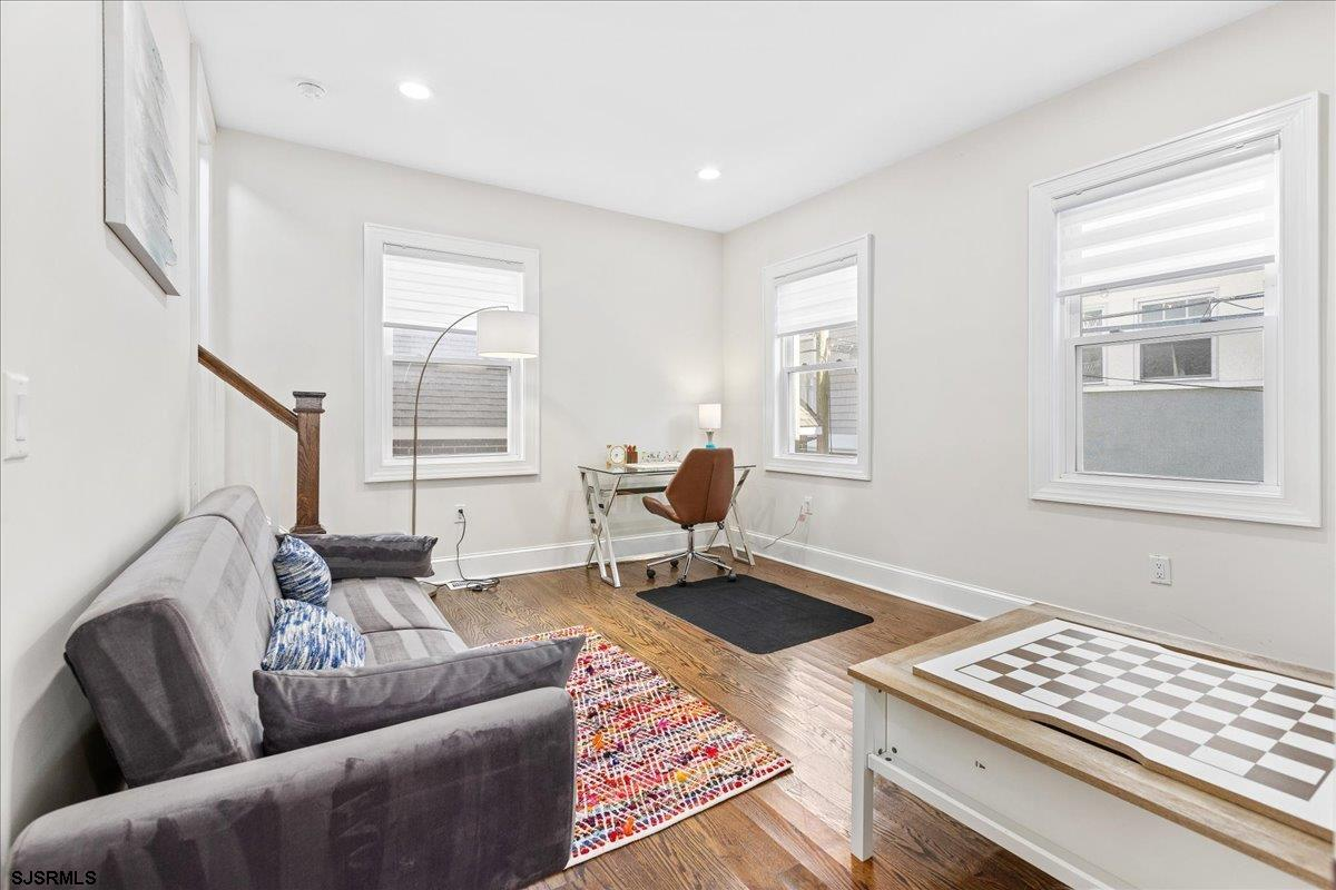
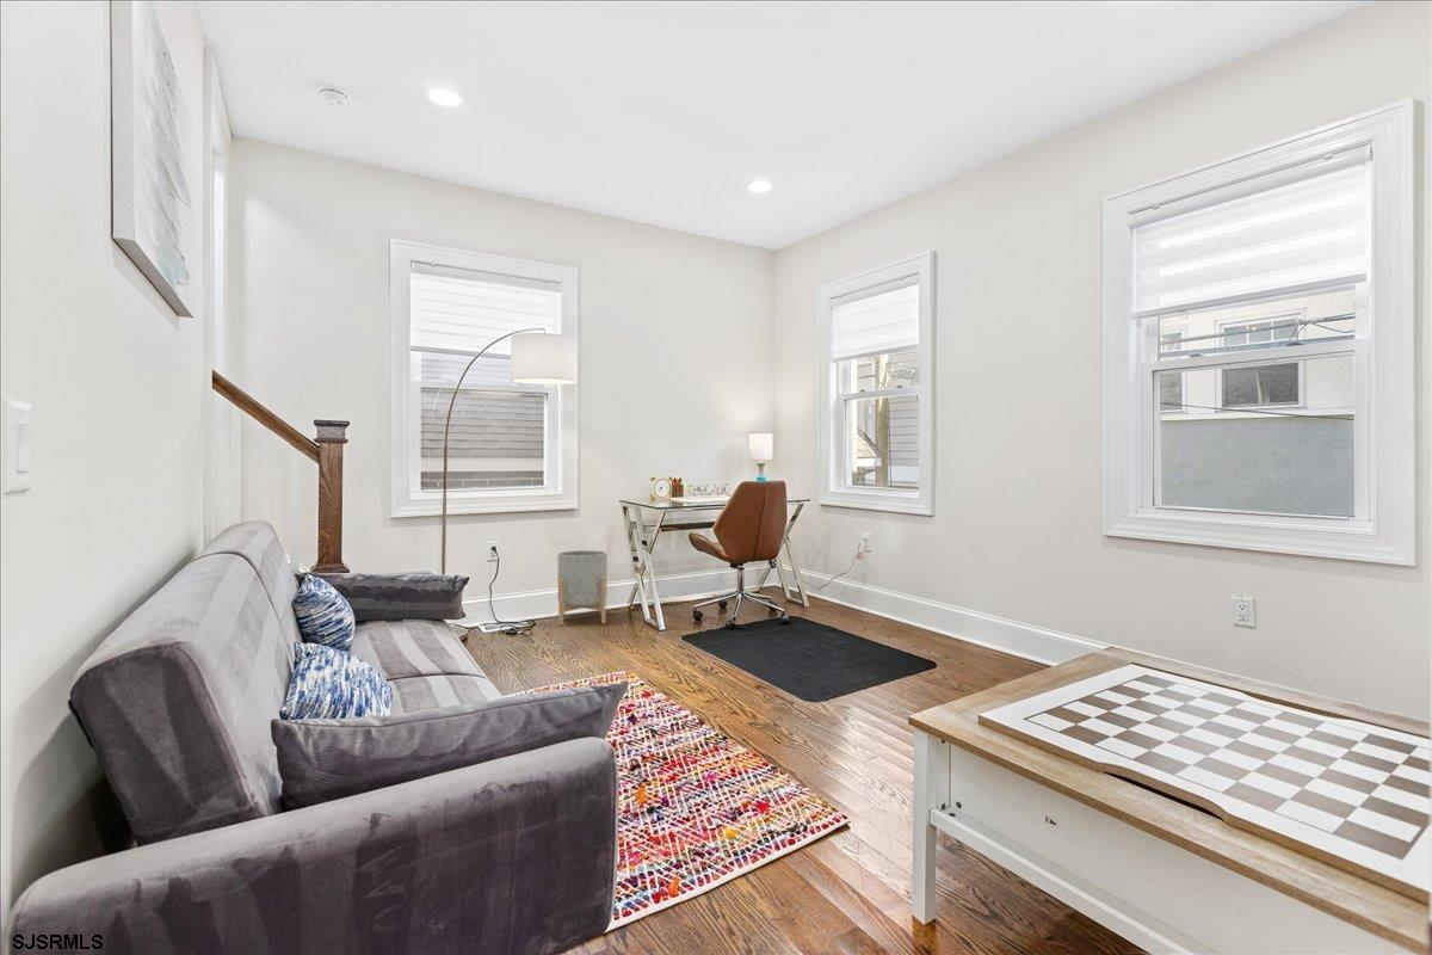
+ planter (582, 586)
